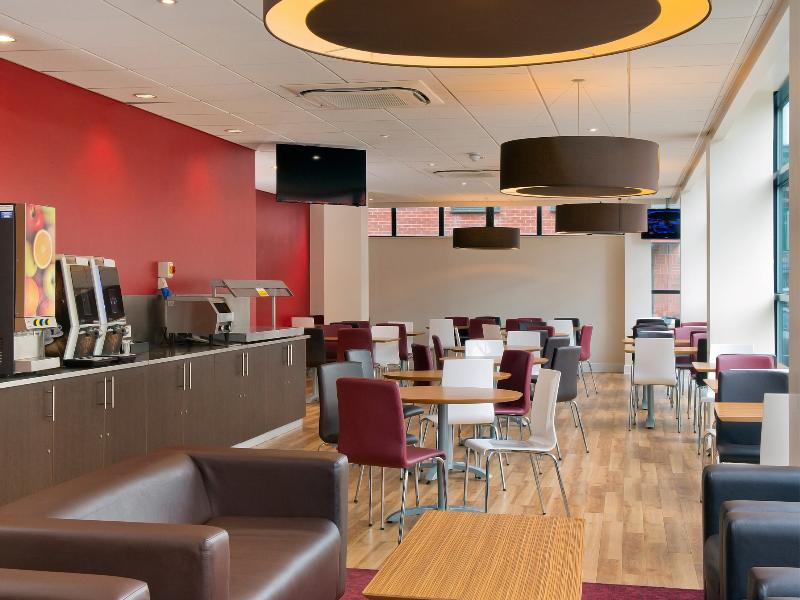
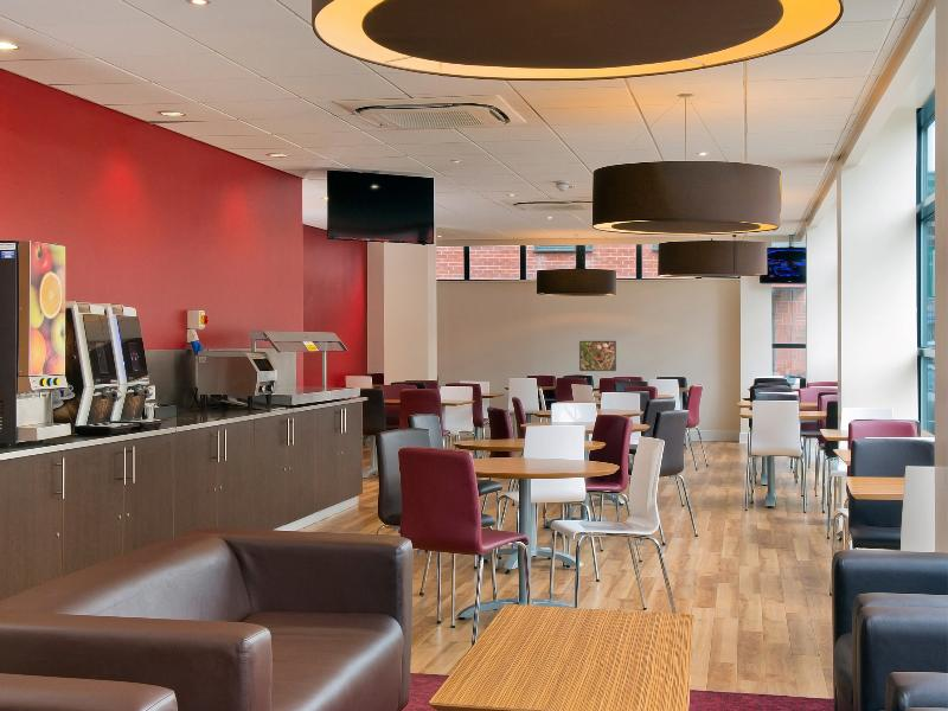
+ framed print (597, 356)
